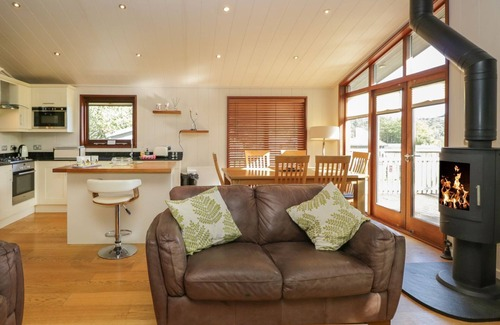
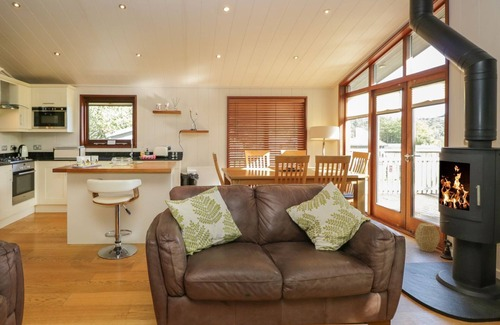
+ woven basket (427, 236)
